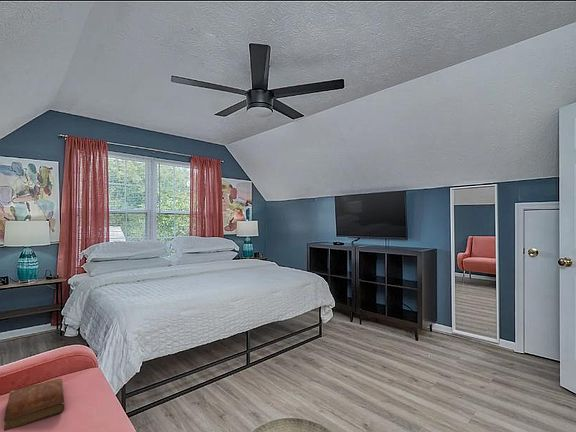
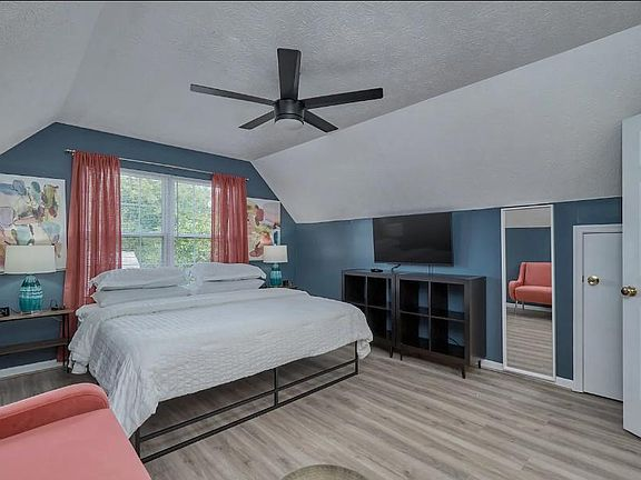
- bible (36, 401)
